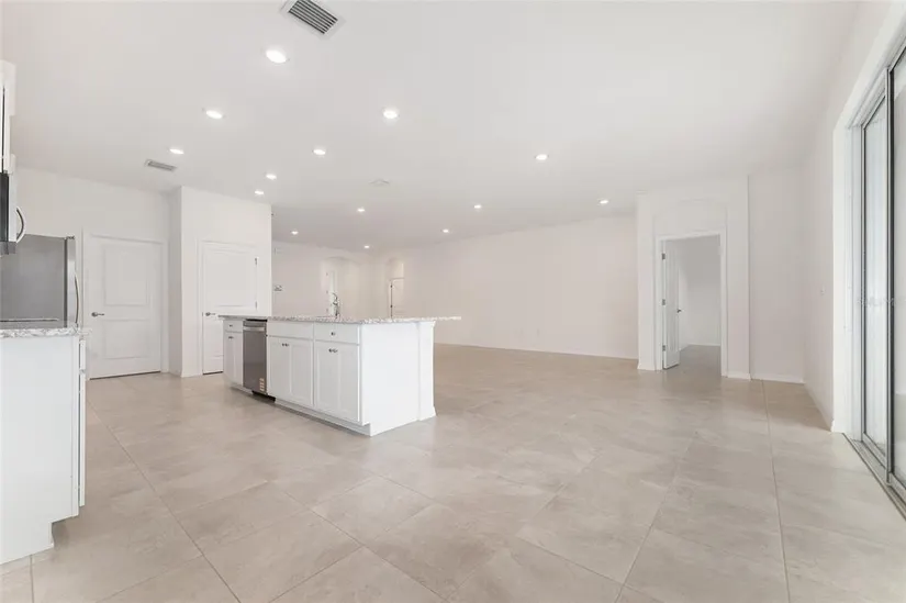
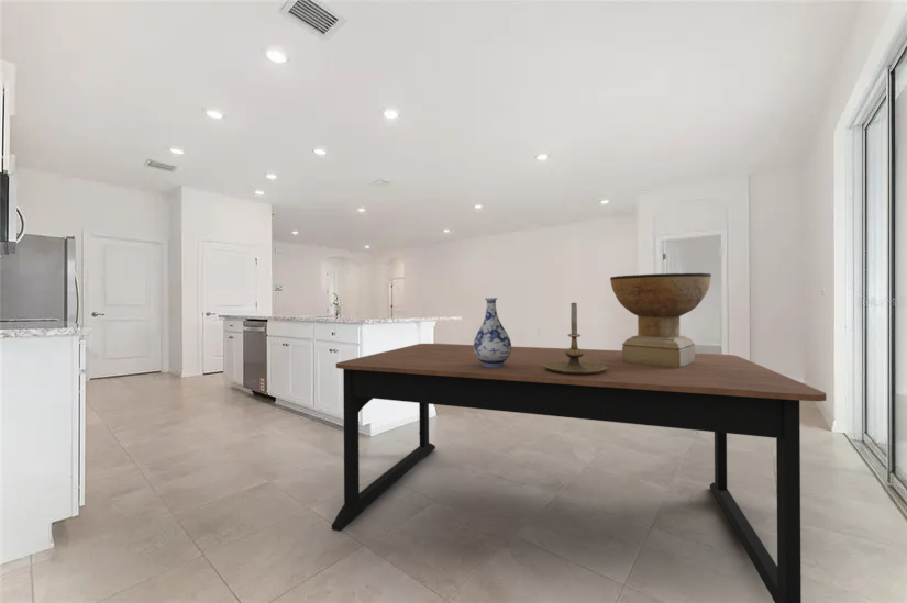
+ candle holder (574, 335)
+ dining table (550, 415)
+ decorative bowl (657, 317)
+ vase (491, 331)
